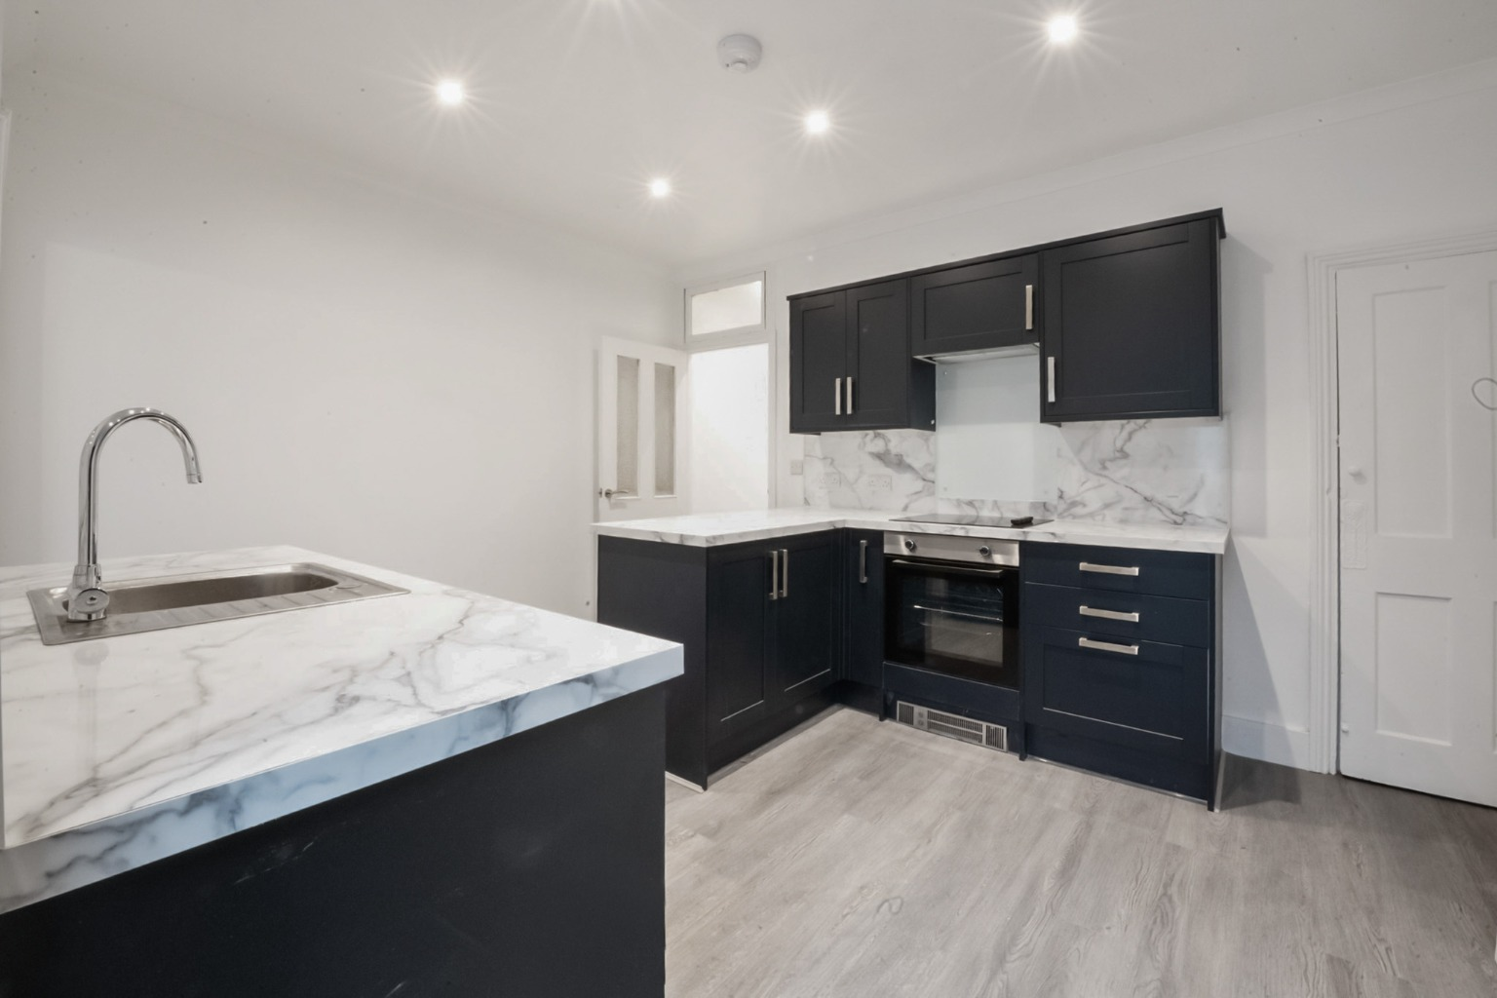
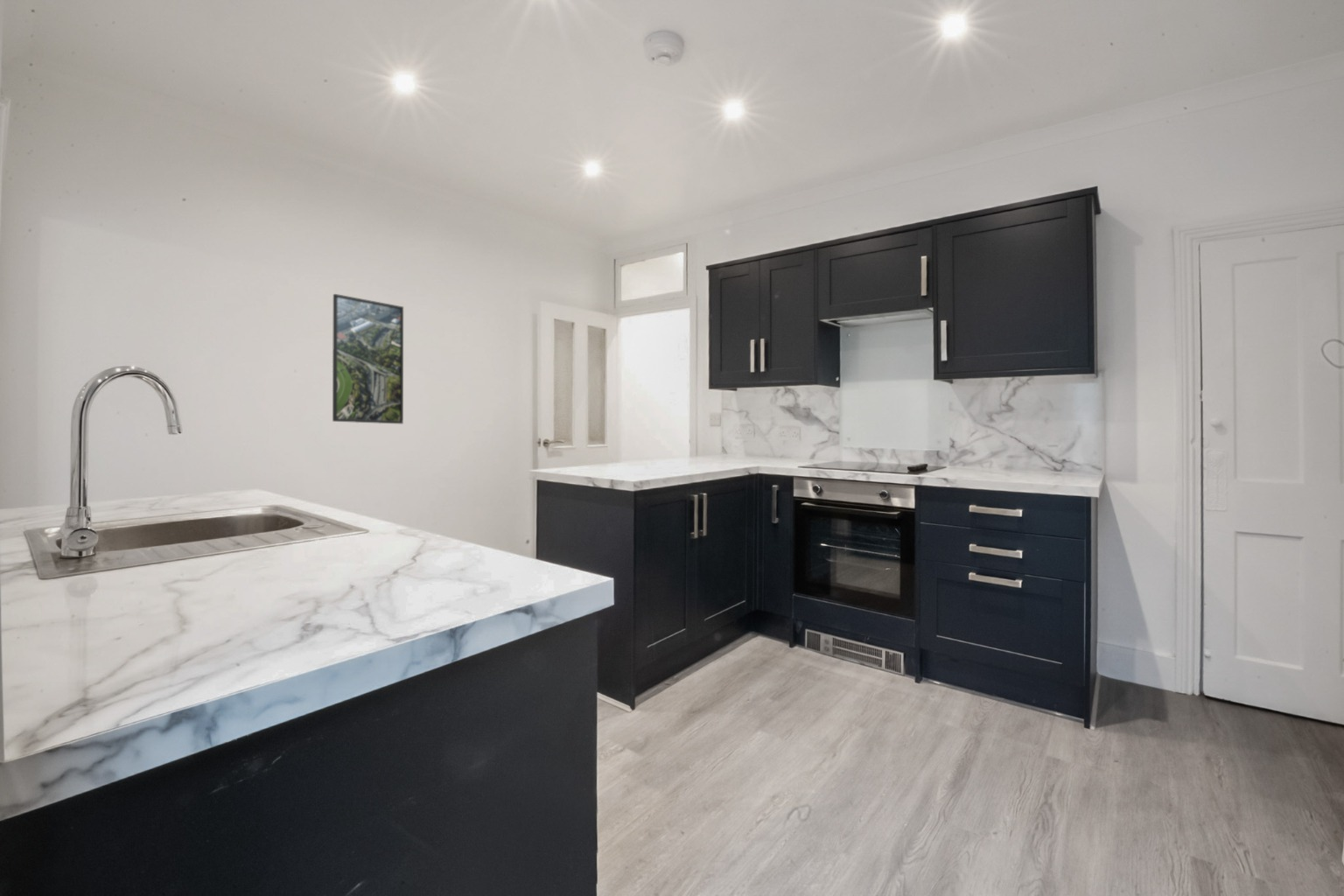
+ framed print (369, 361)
